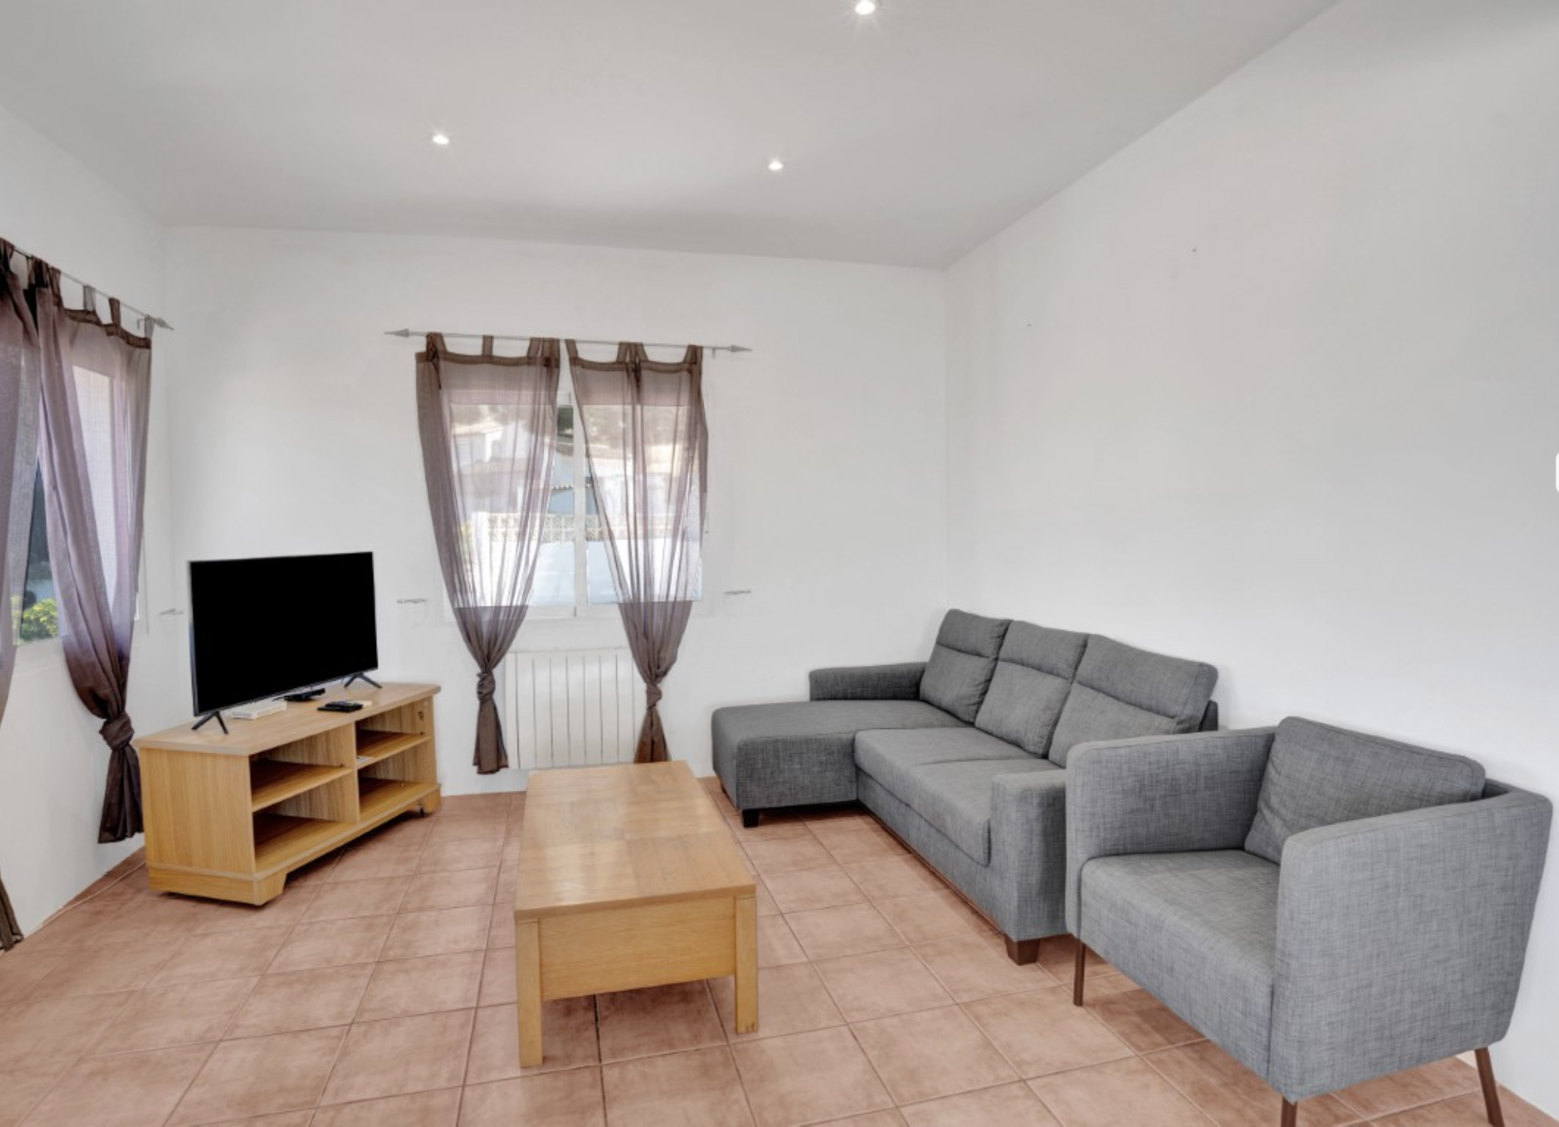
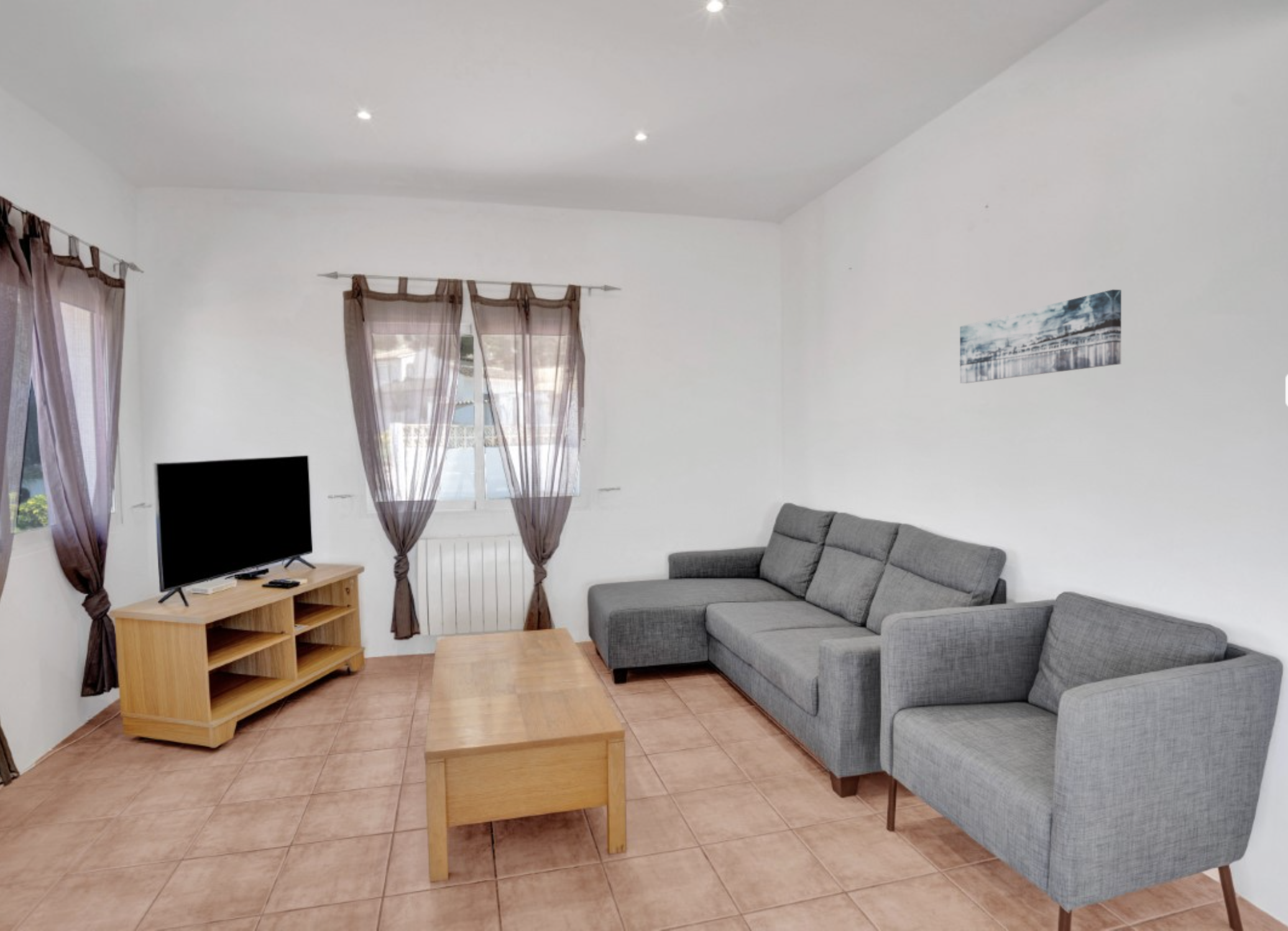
+ wall art (1029, 342)
